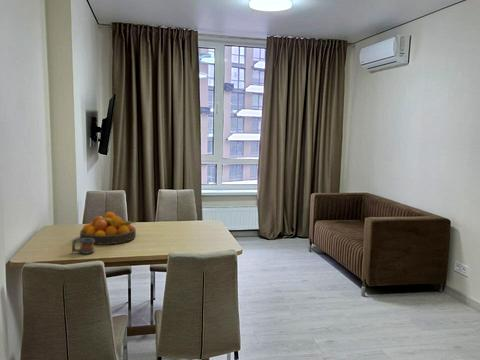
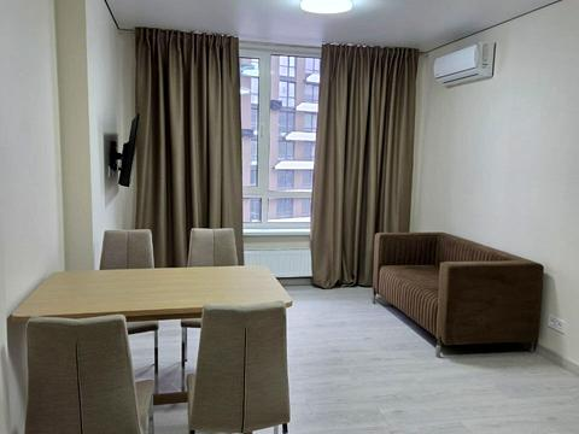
- mug (83, 245)
- fruit bowl (108, 226)
